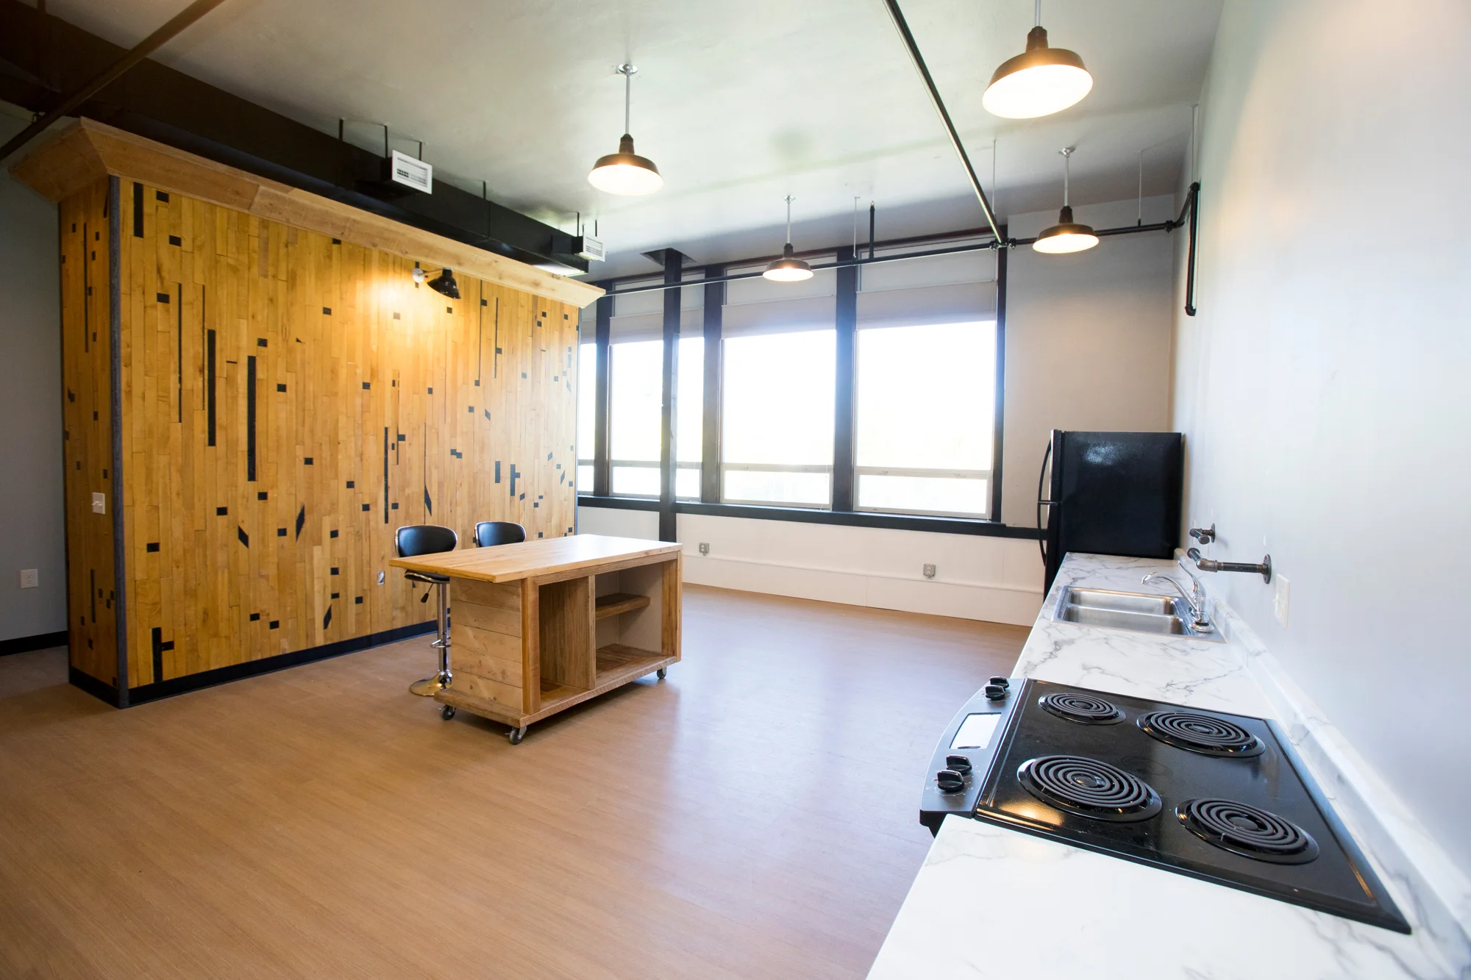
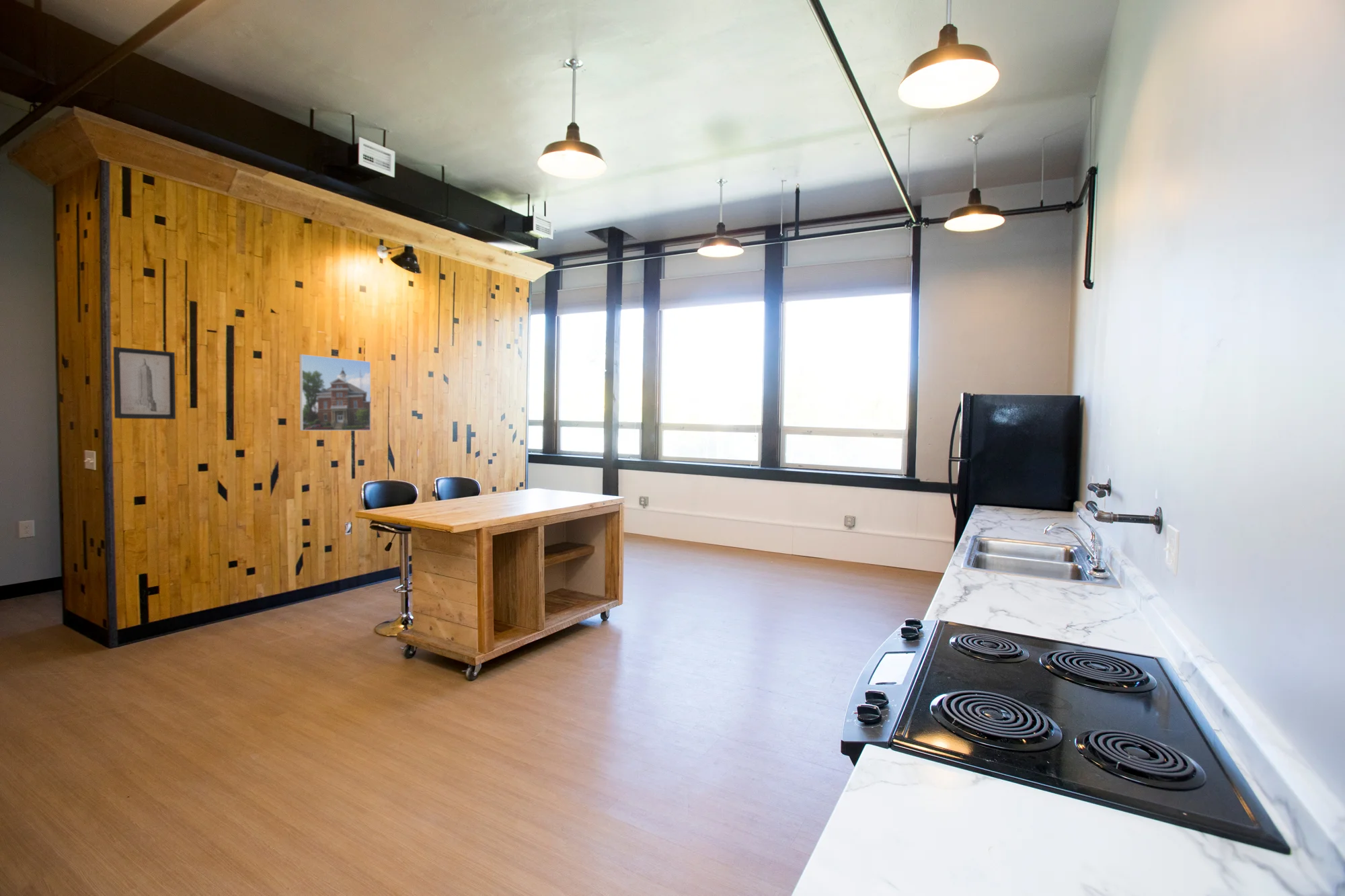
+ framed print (336, 394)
+ wall art (145, 384)
